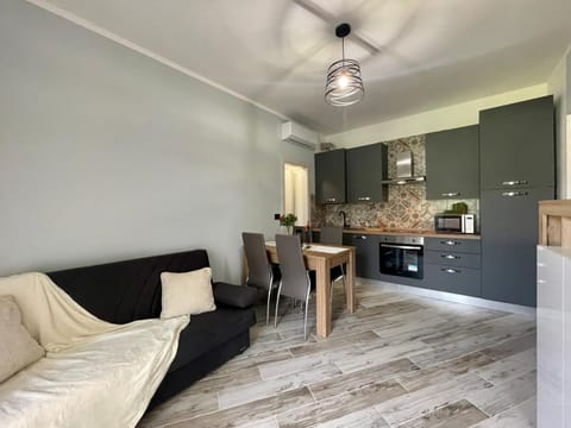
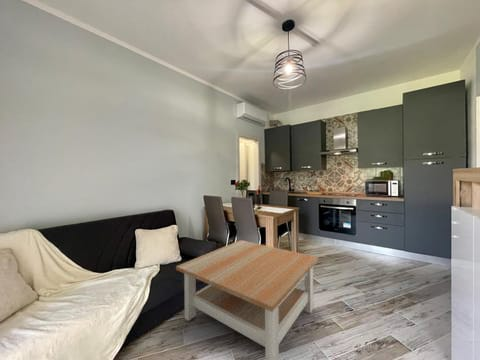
+ coffee table (250, 287)
